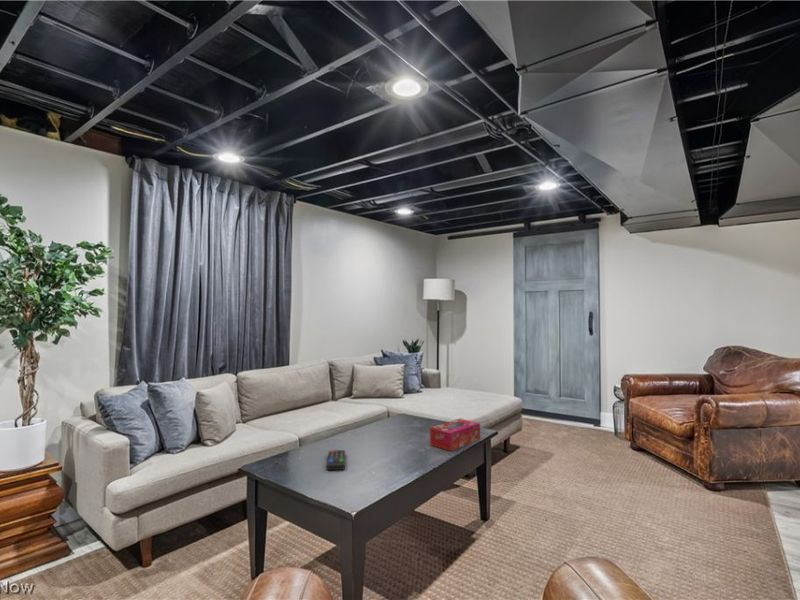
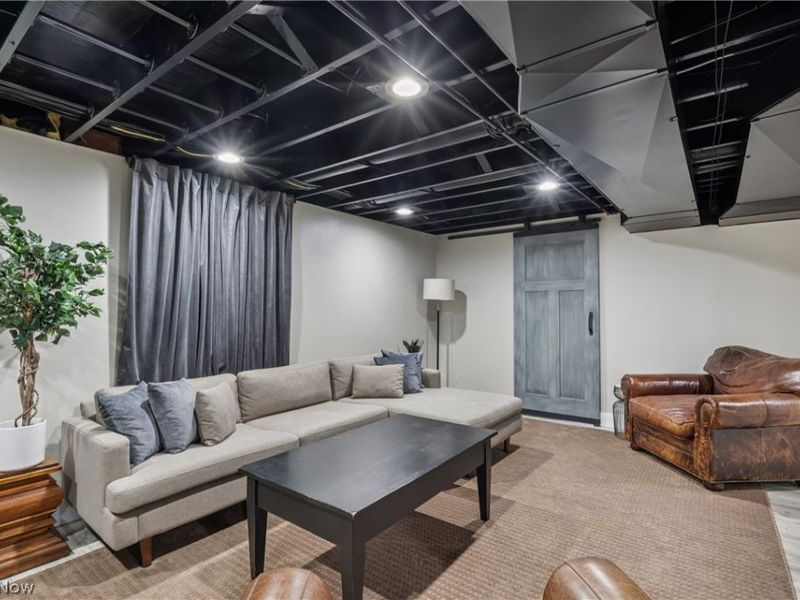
- remote control (336, 459)
- tissue box (455, 433)
